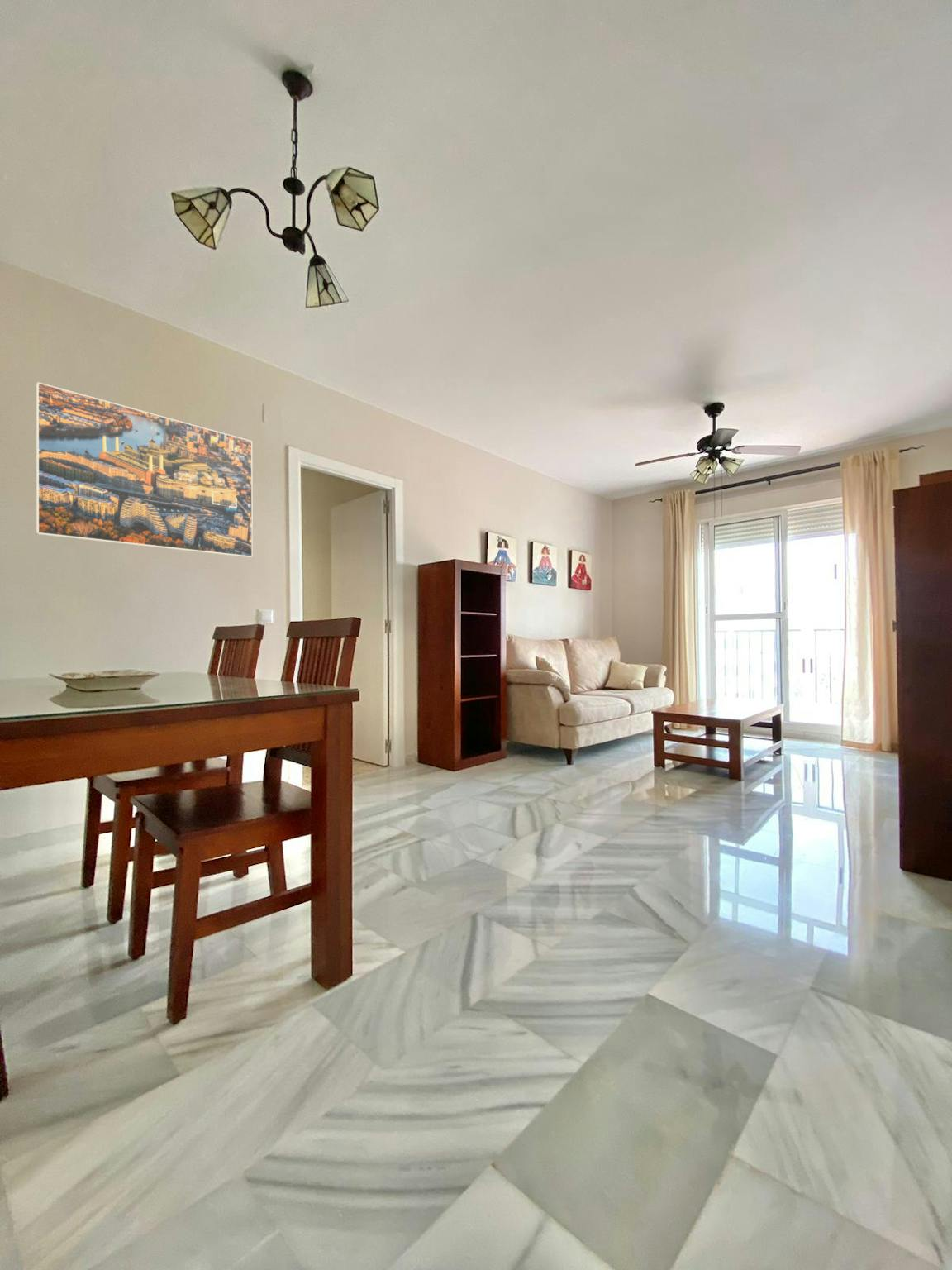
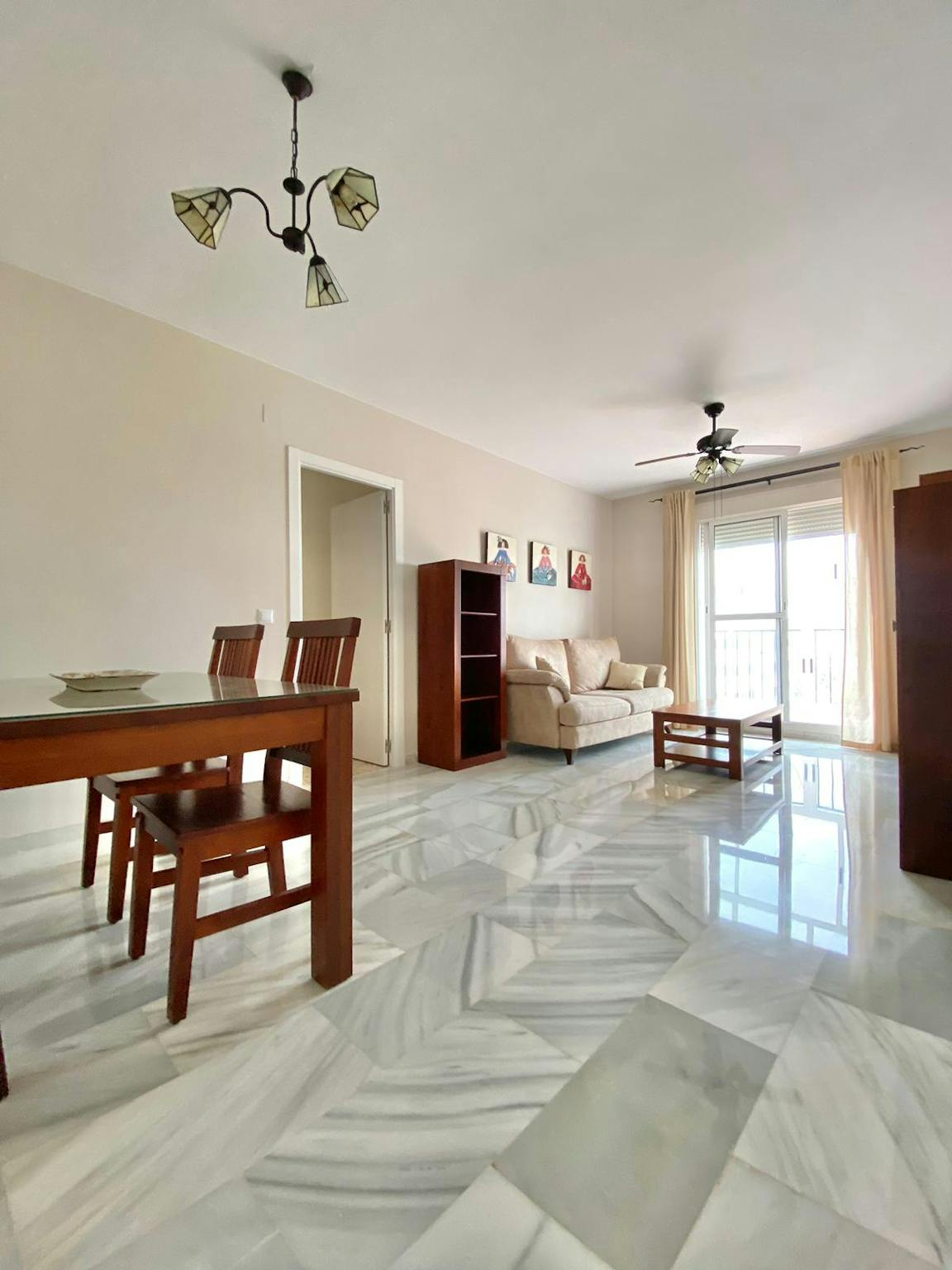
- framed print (158, 481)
